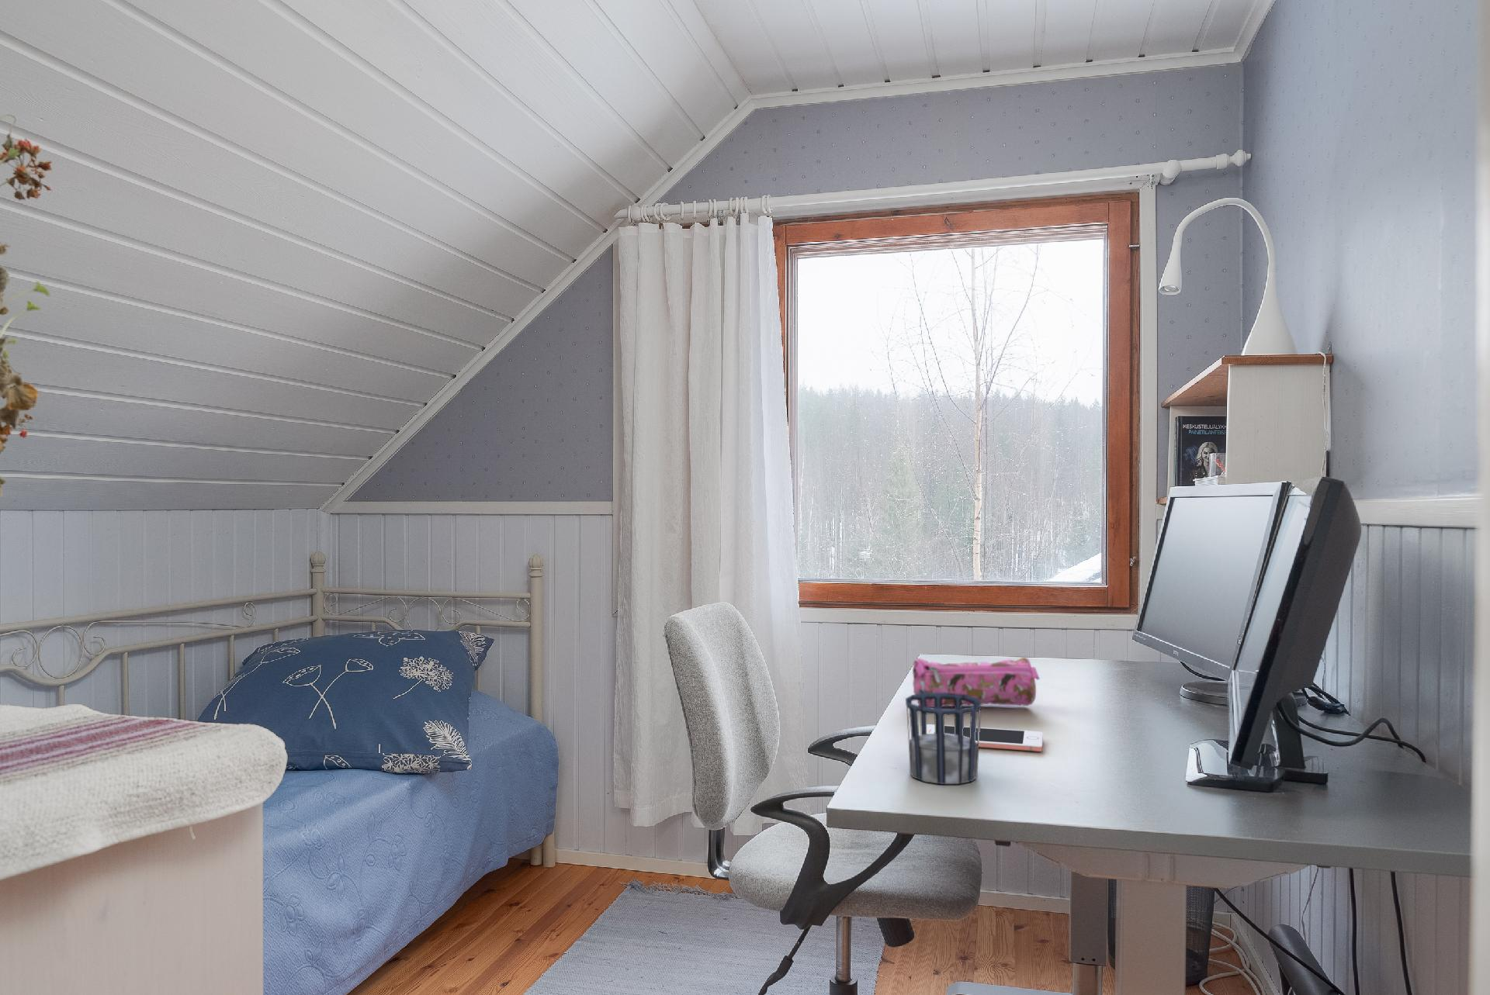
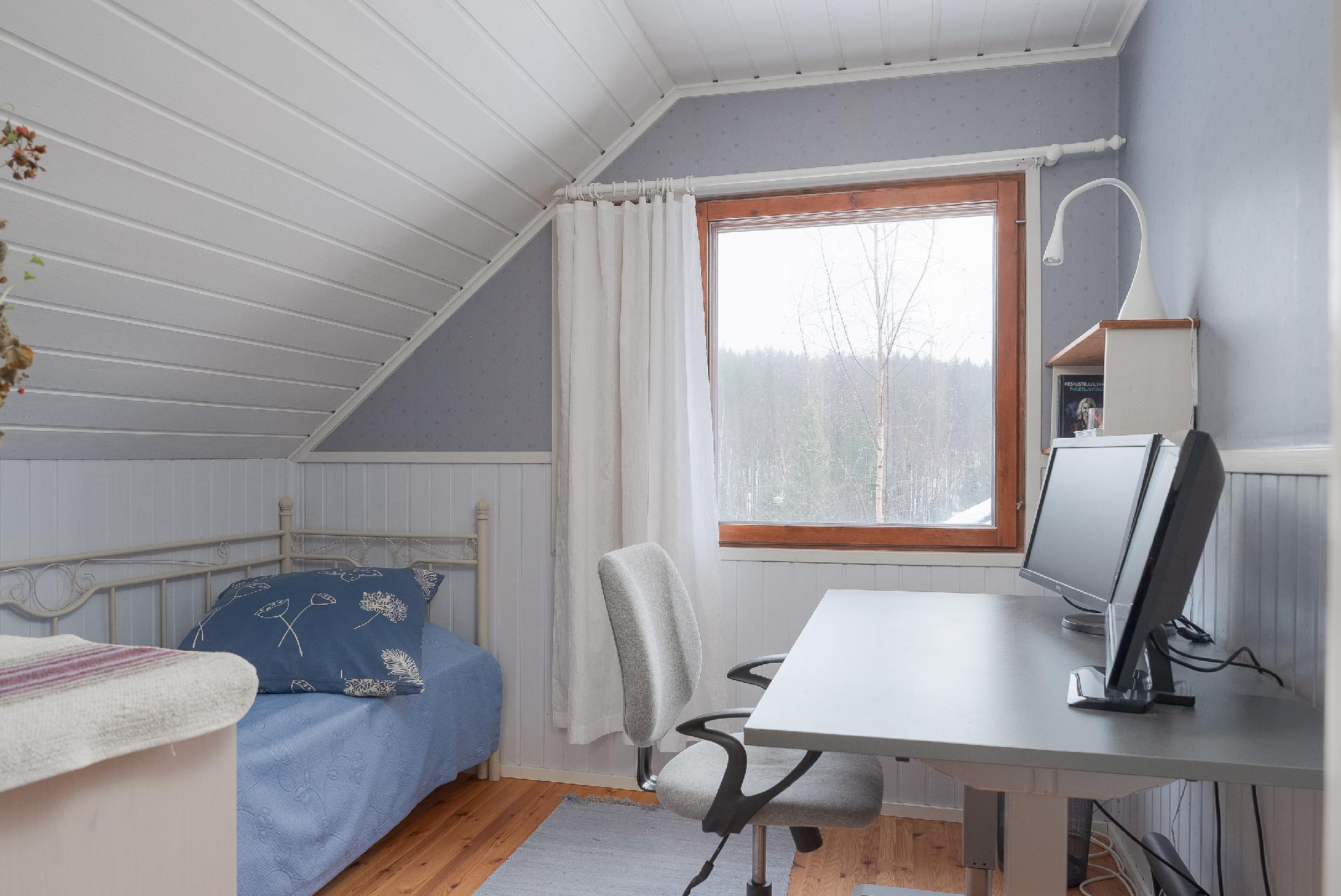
- pencil case (974, 682)
- cup (943, 736)
- cell phone (981, 736)
